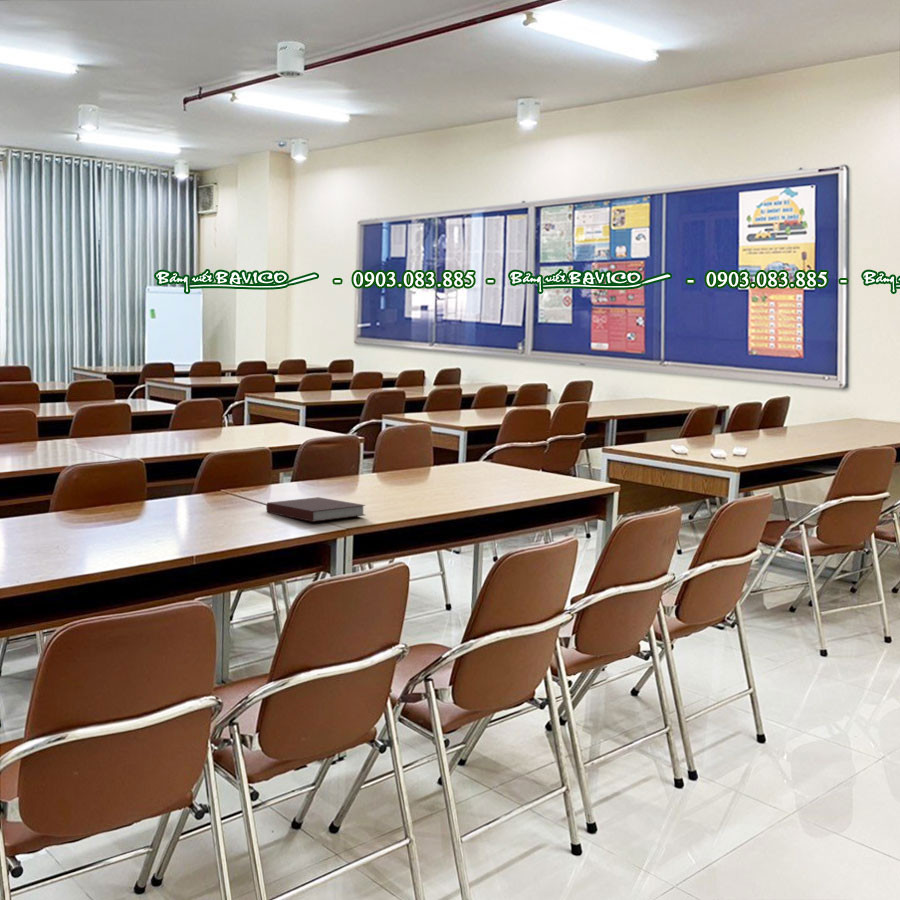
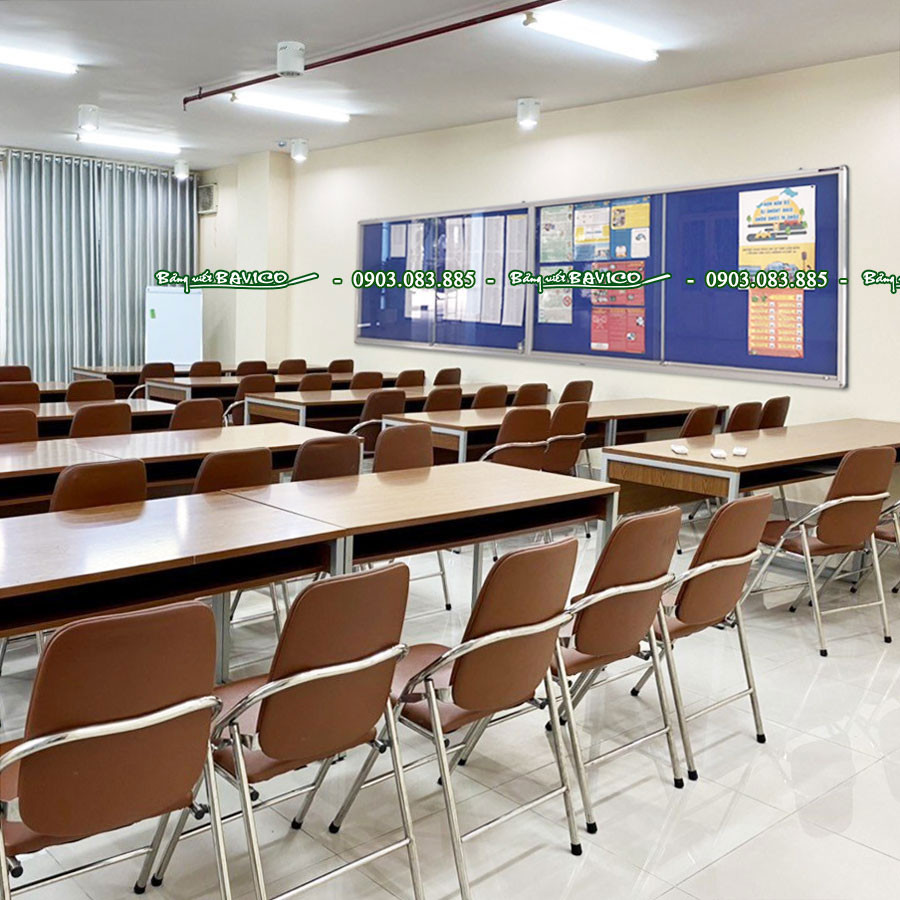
- notebook (315, 508)
